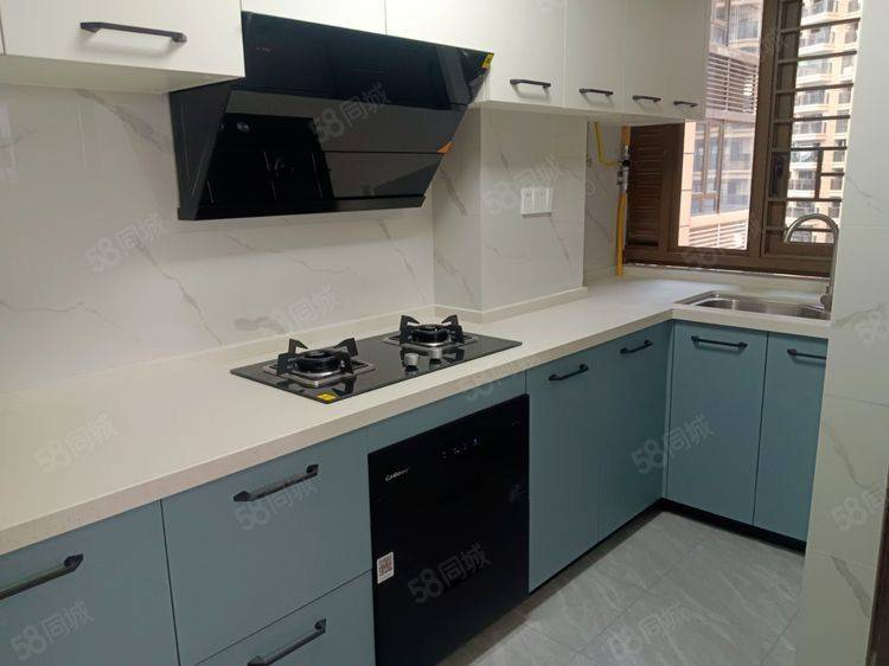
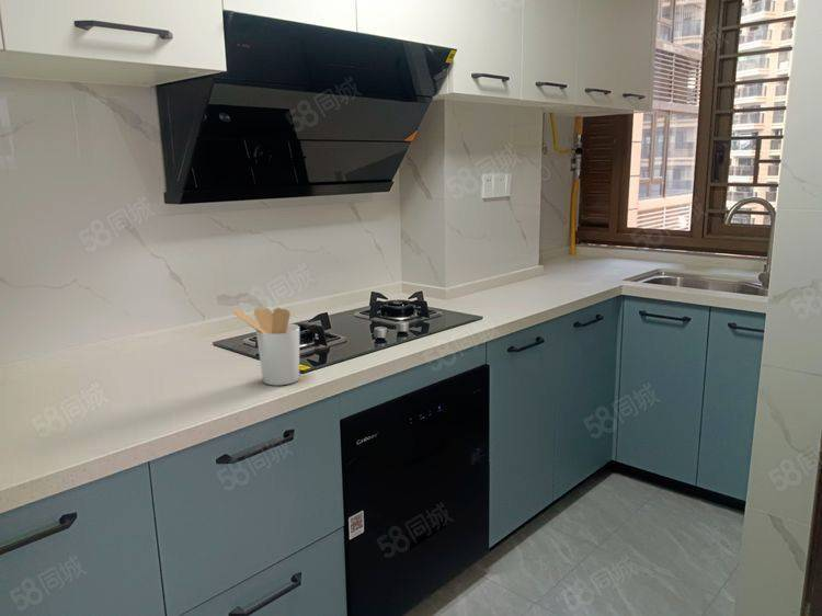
+ utensil holder (267, 343)
